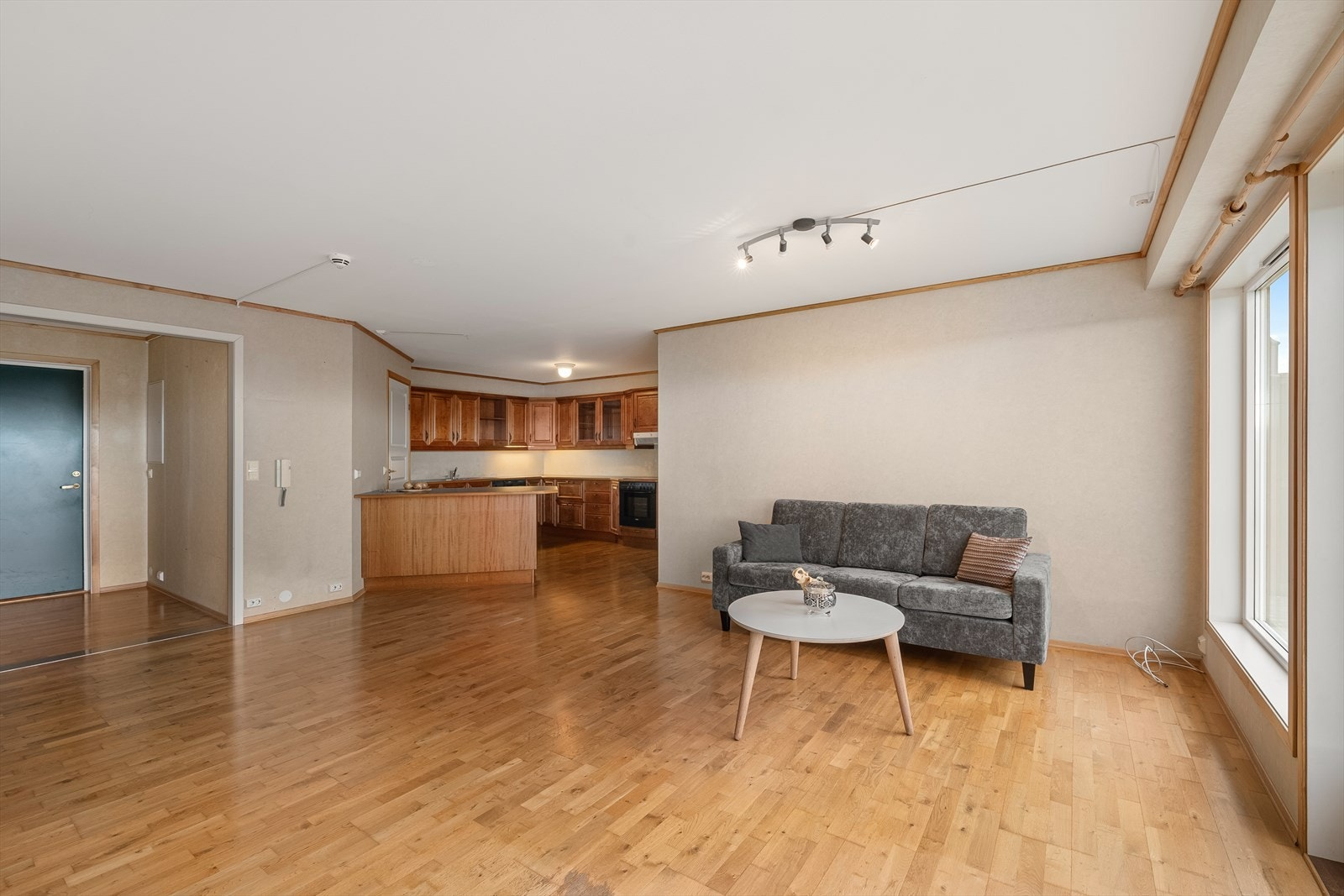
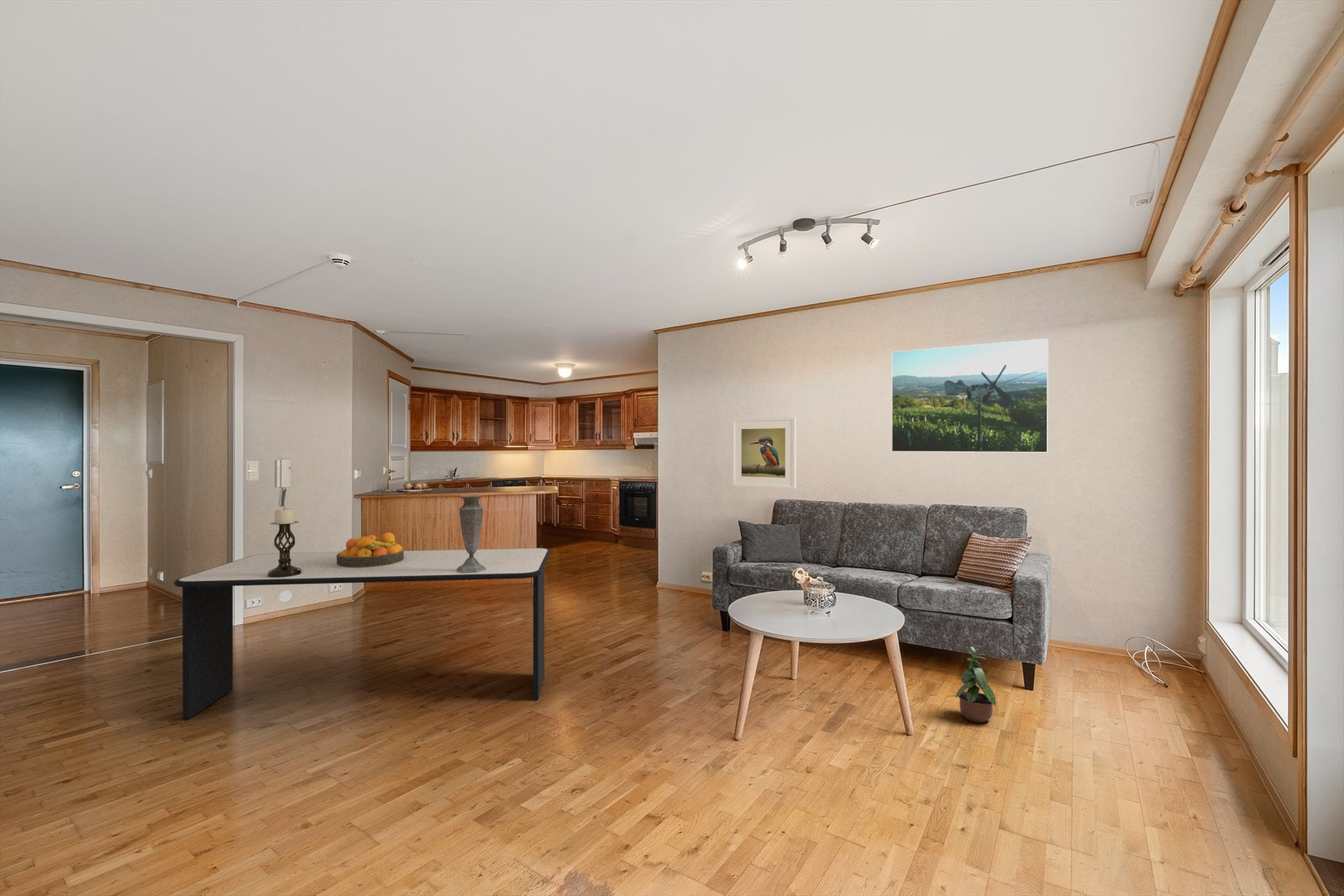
+ potted plant (975, 682)
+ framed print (763, 453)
+ vase (471, 532)
+ fruit bowl (370, 548)
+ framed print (964, 399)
+ dining table (386, 581)
+ candle holder (286, 538)
